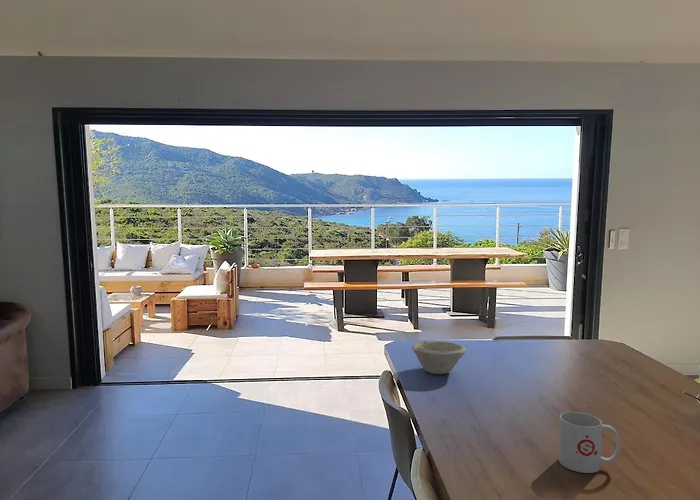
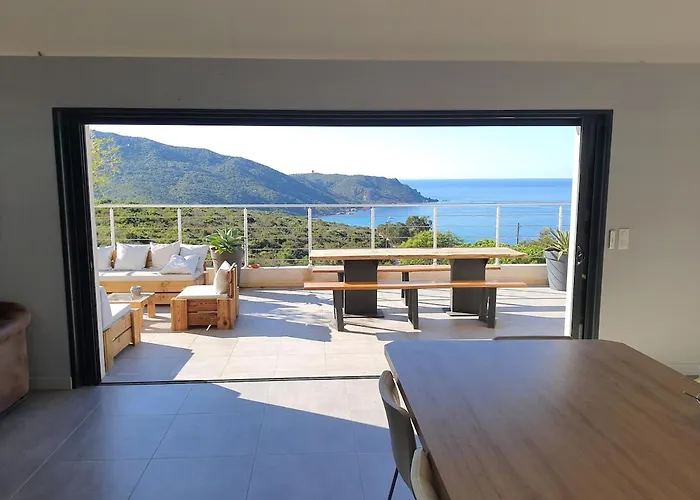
- bowl (438, 357)
- mug (589, 442)
